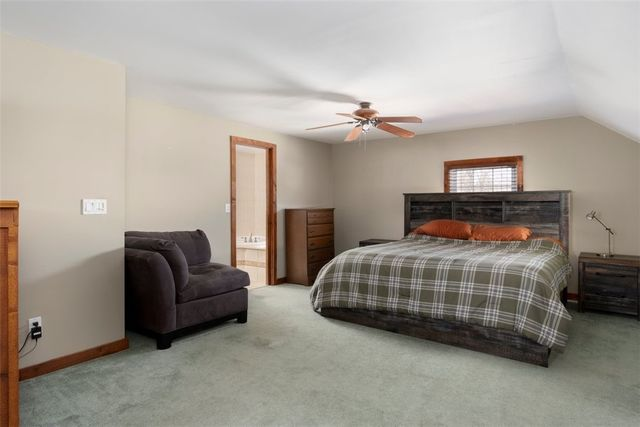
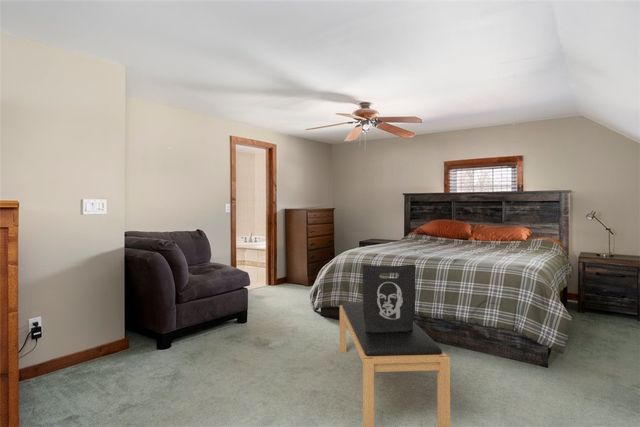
+ bench (382, 350)
+ tote bag (388, 297)
